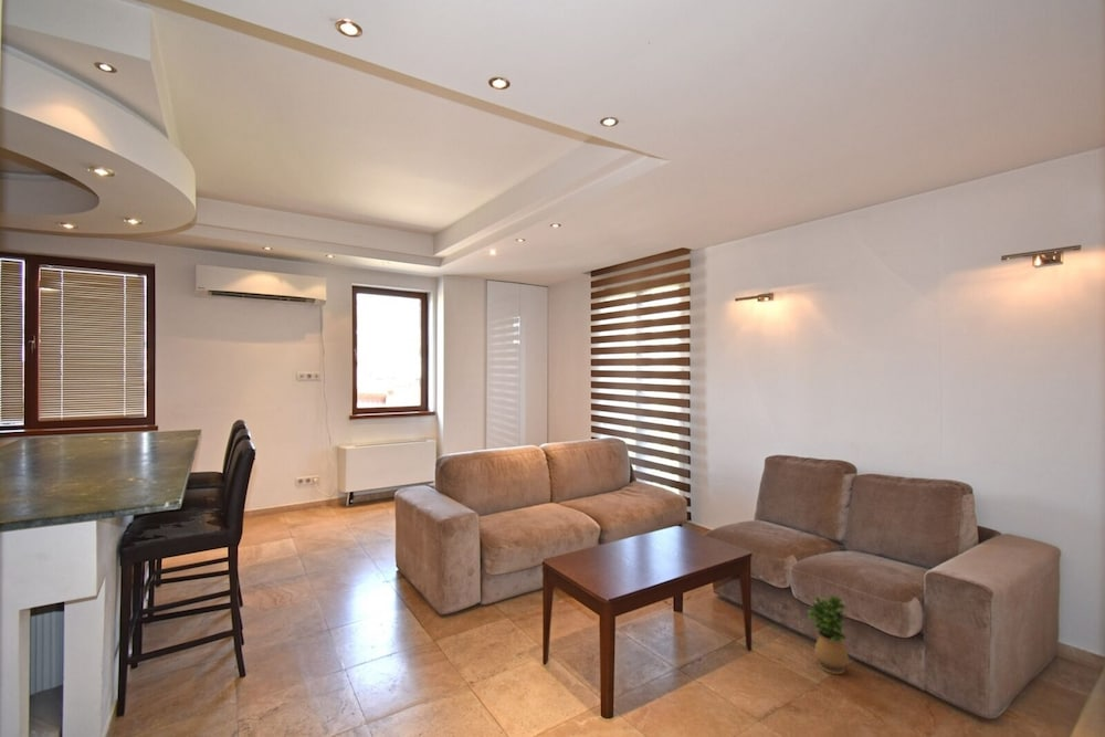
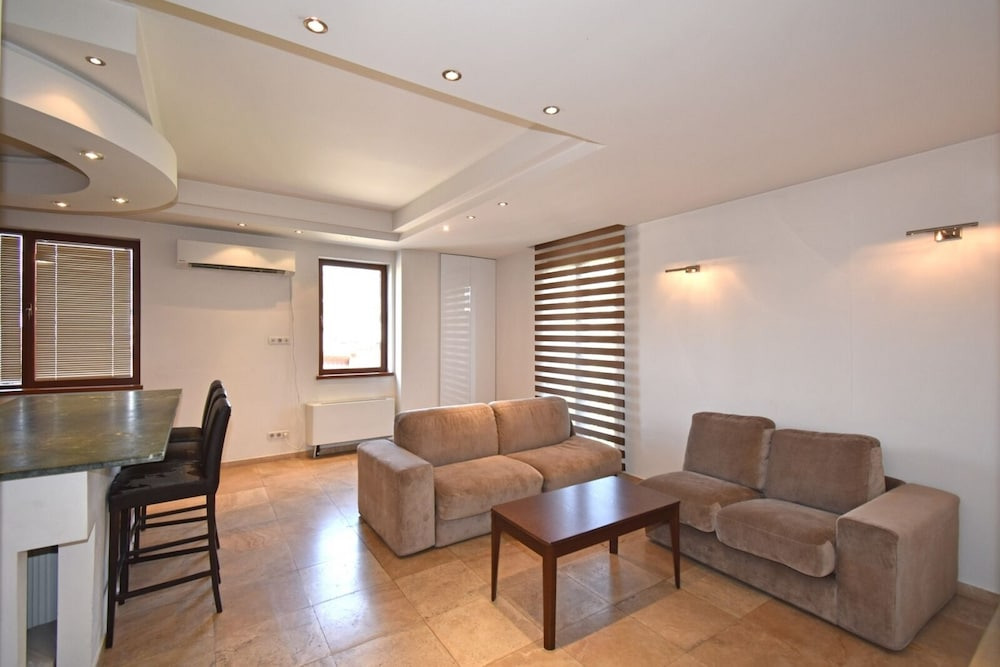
- potted plant (829, 629)
